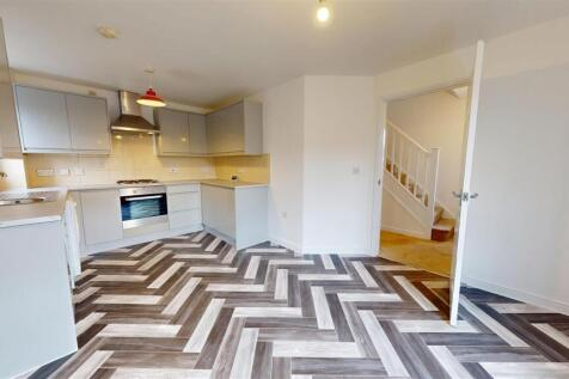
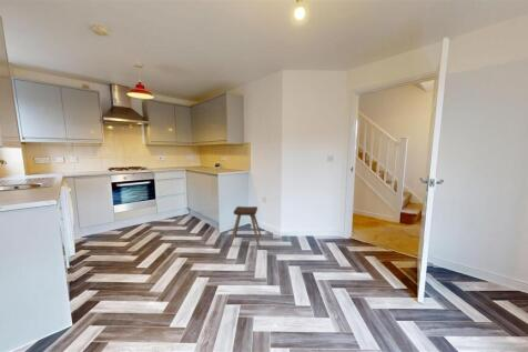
+ music stool (252, 223)
